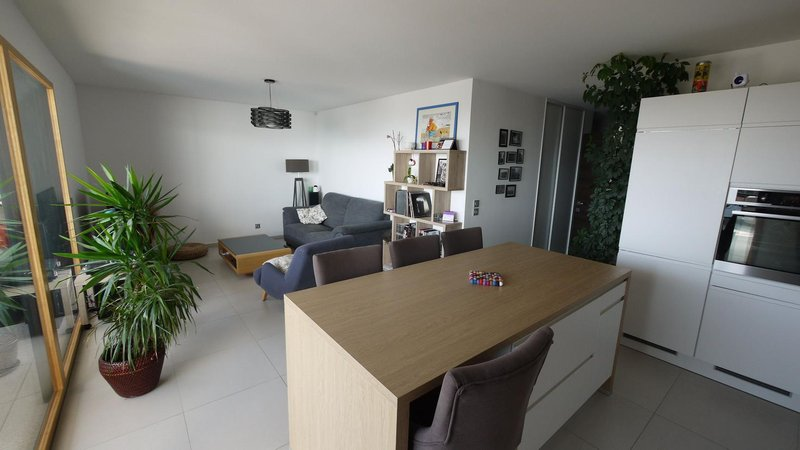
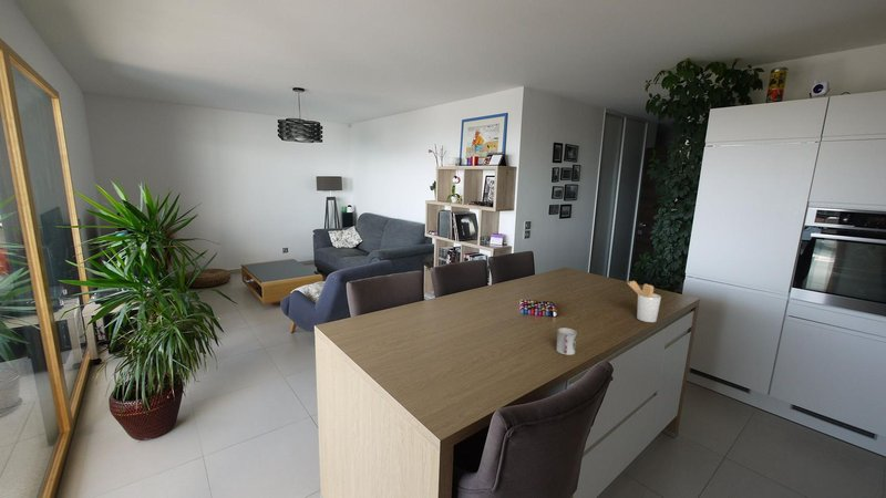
+ utensil holder (642, 300)
+ cup (566, 342)
